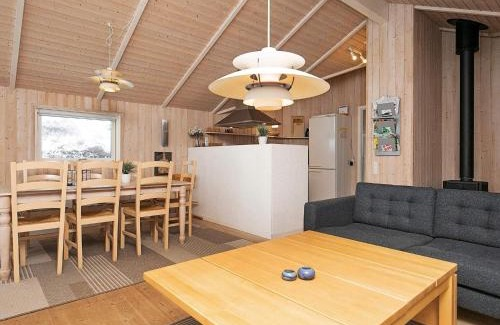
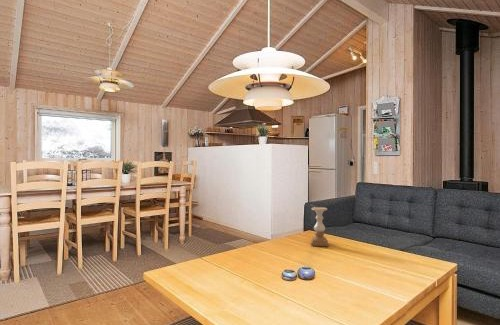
+ candle holder (319, 226)
